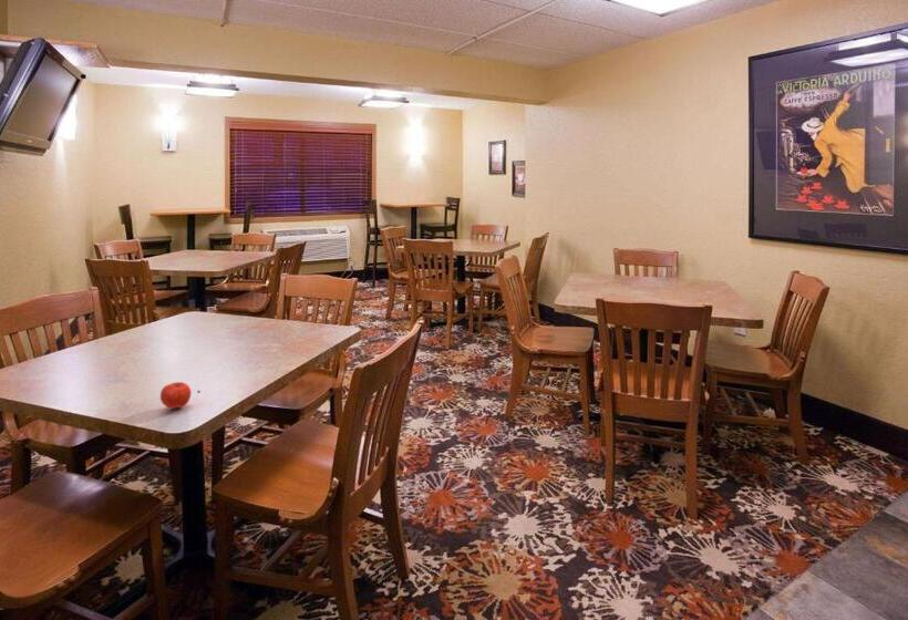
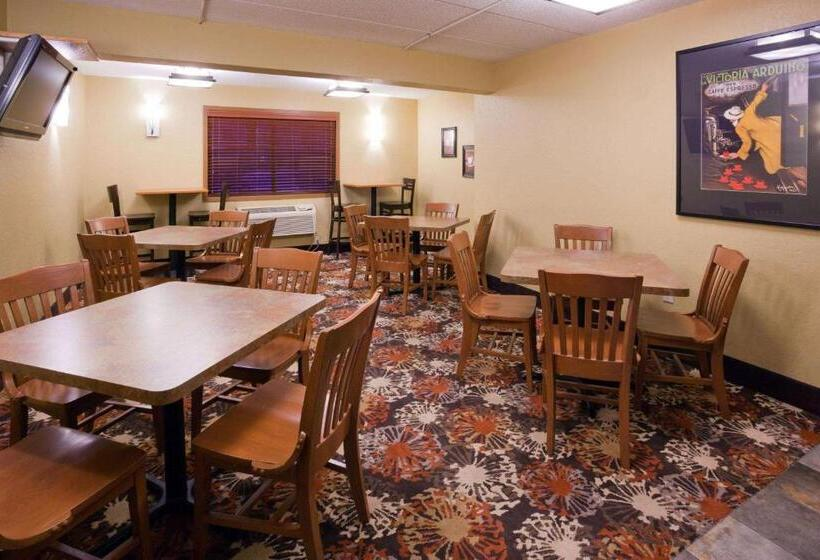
- apple (180, 394)
